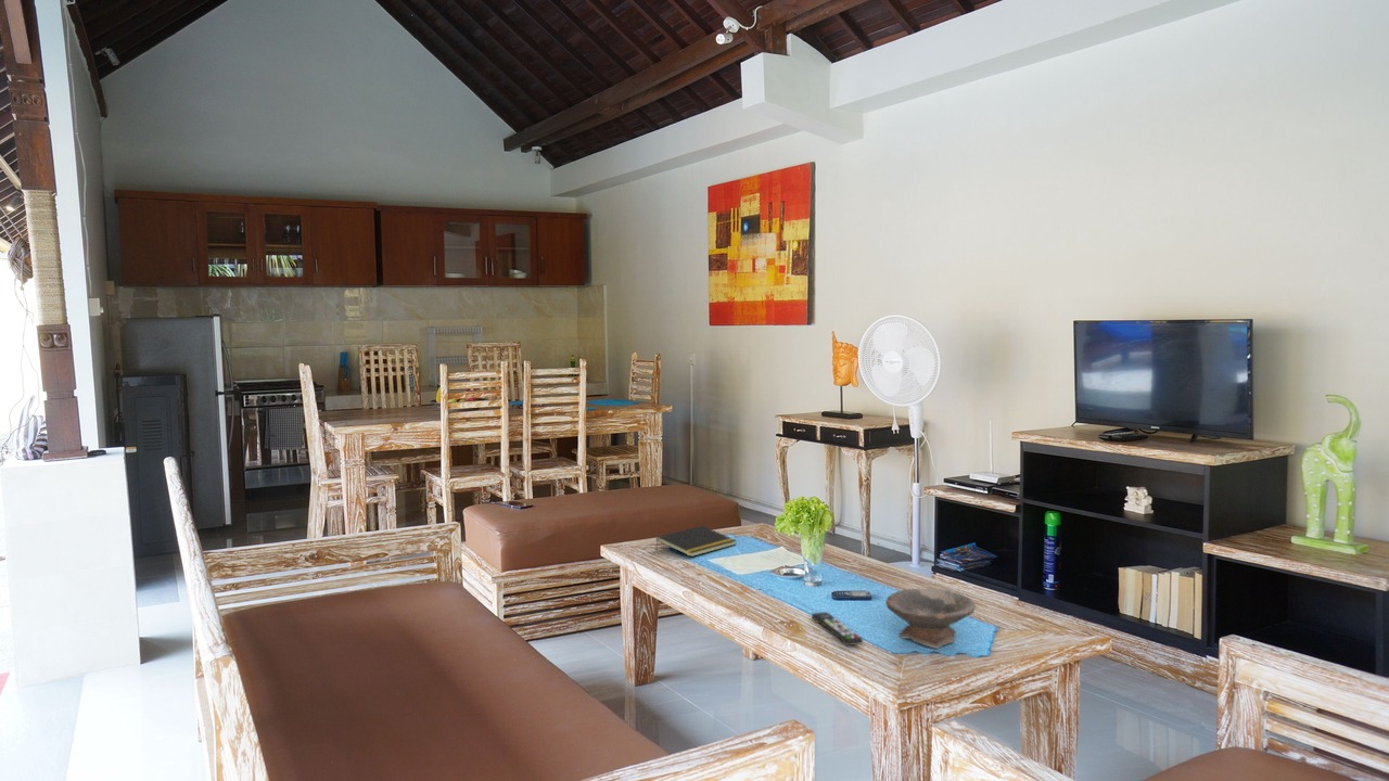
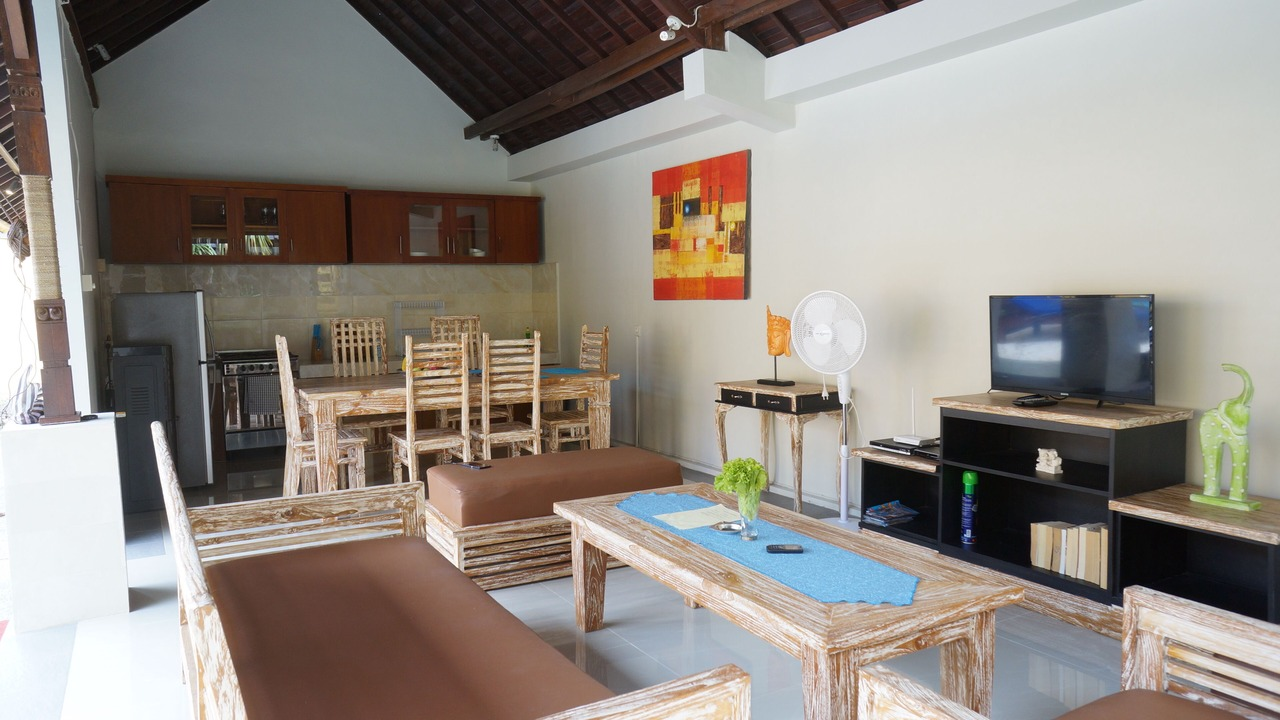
- notepad (697, 540)
- remote control (836, 627)
- bowl (930, 619)
